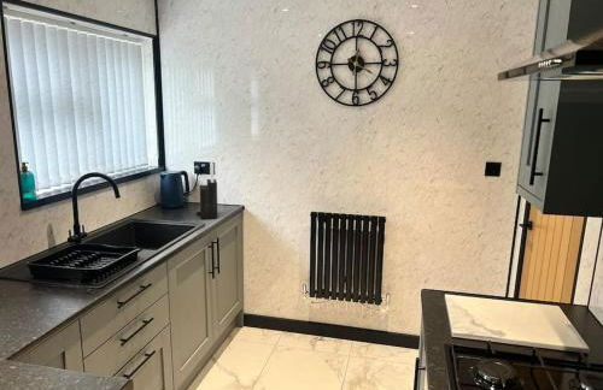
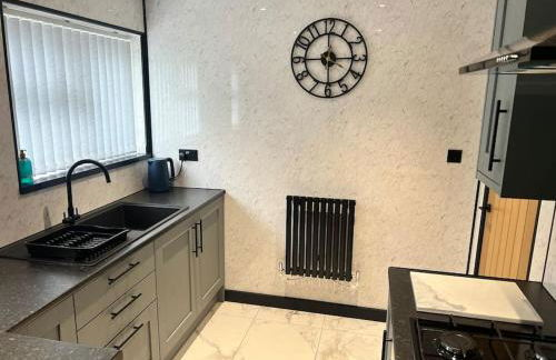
- knife block (206, 189)
